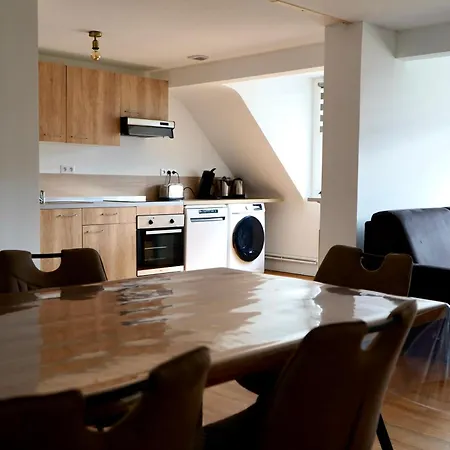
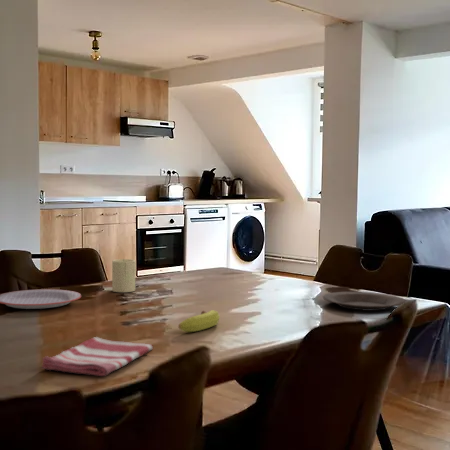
+ dish towel (100, 354)
+ candle (123, 274)
+ plate (38, 299)
+ fruit (197, 319)
+ plate (363, 302)
